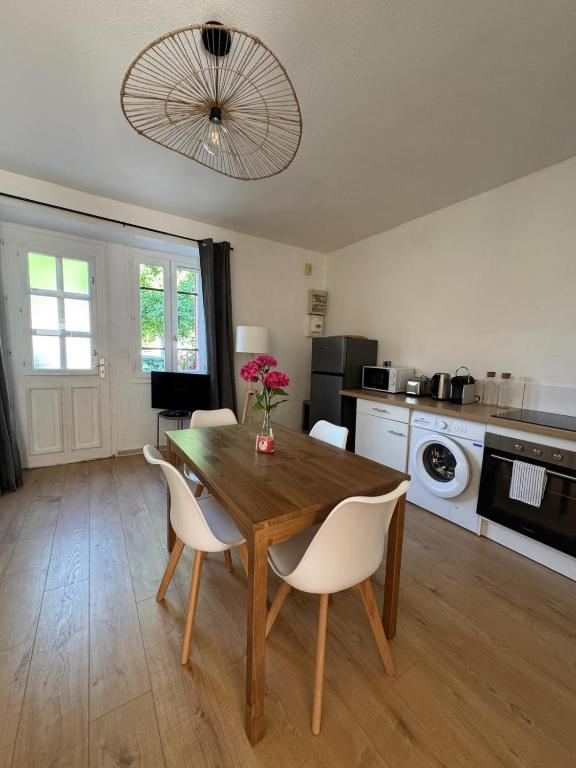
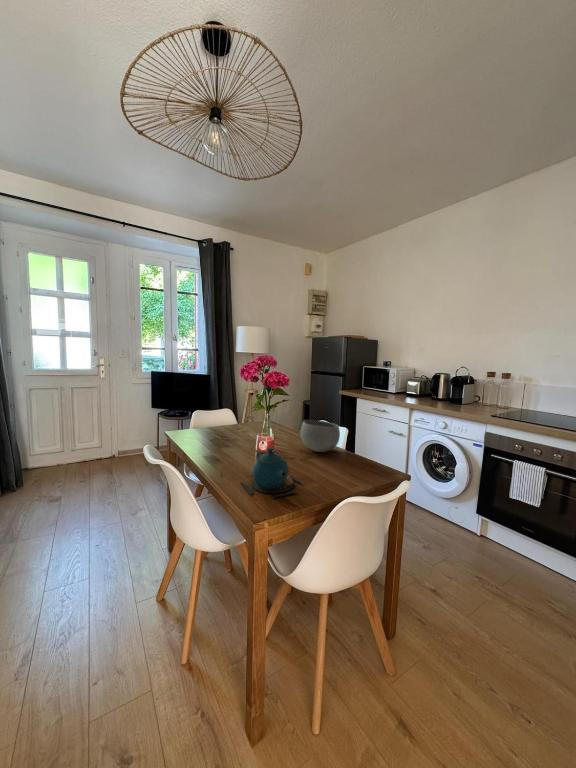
+ bowl (320, 436)
+ teapot (271, 465)
